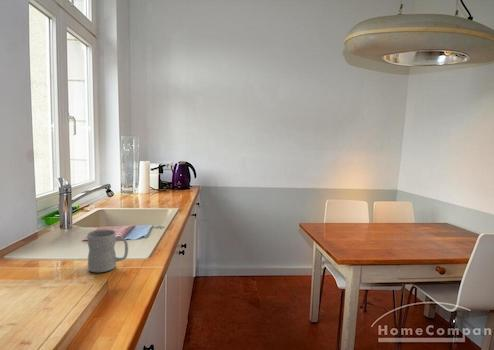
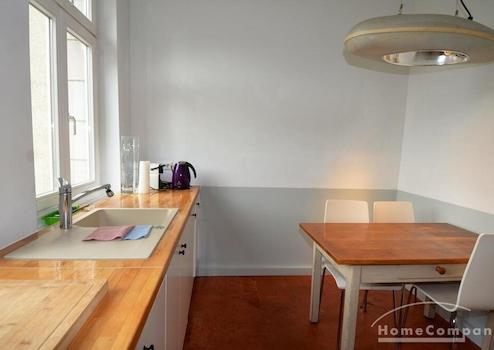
- mug (108, 250)
